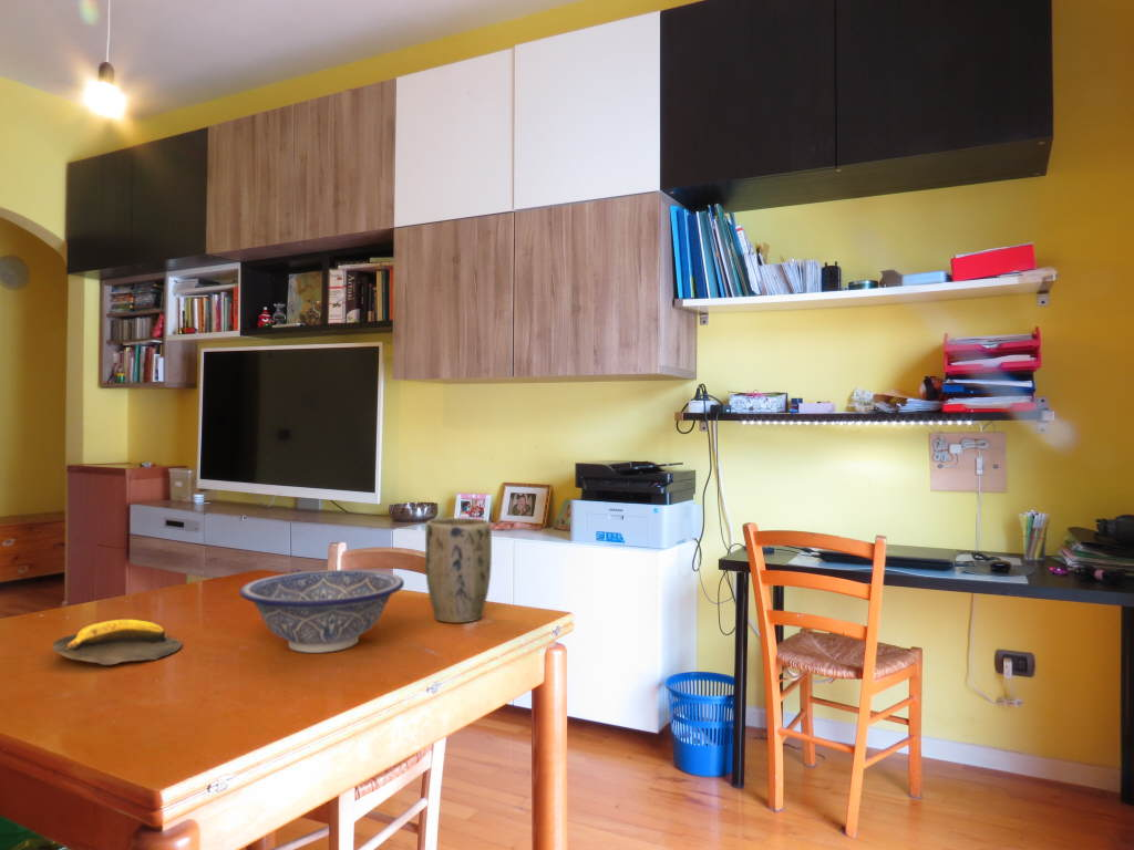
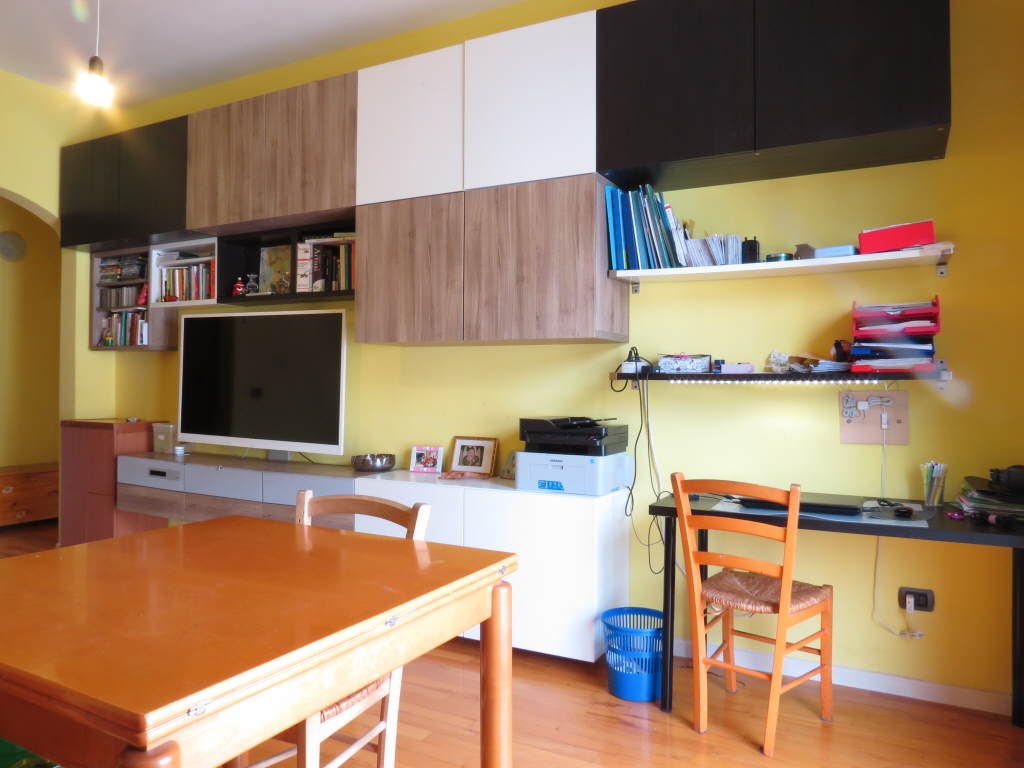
- decorative bowl (323, 613)
- banana (118, 636)
- plant pot (457, 569)
